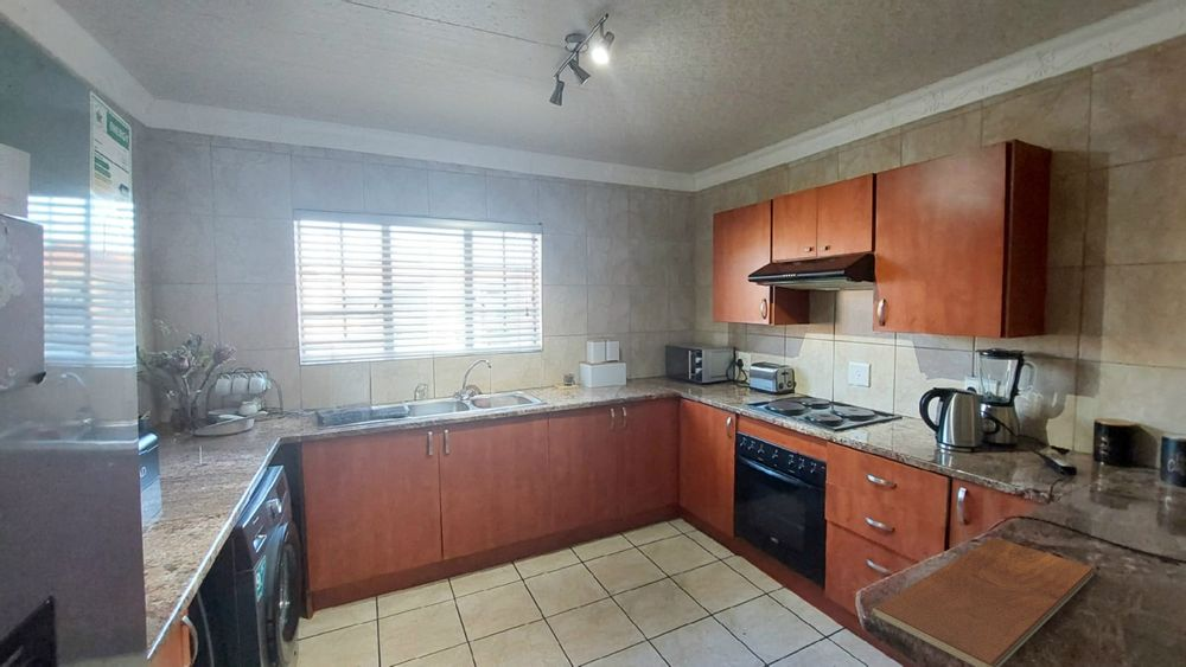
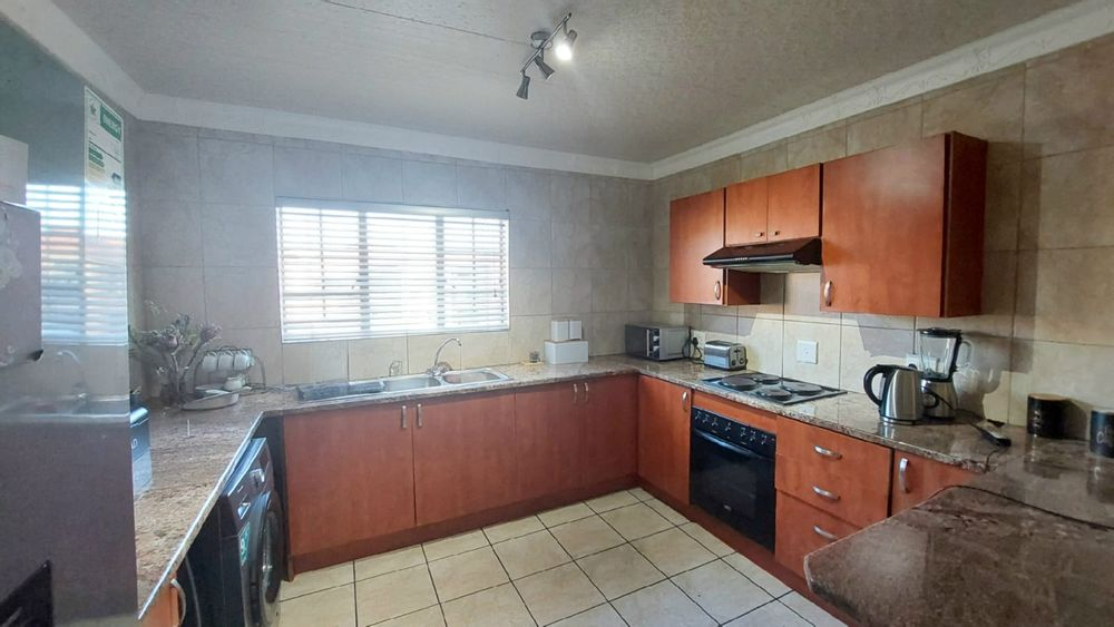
- chopping board (990, 589)
